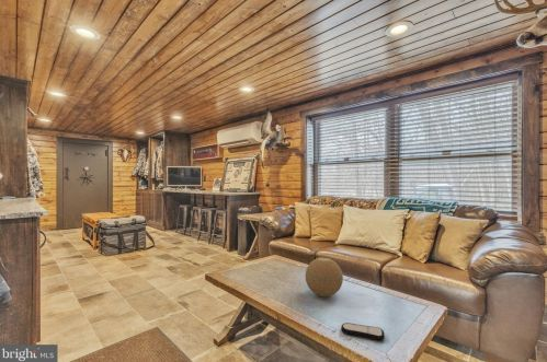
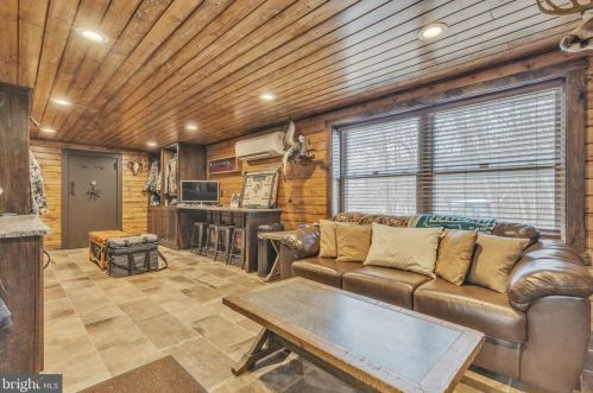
- decorative orb (323, 277)
- remote control (362, 330)
